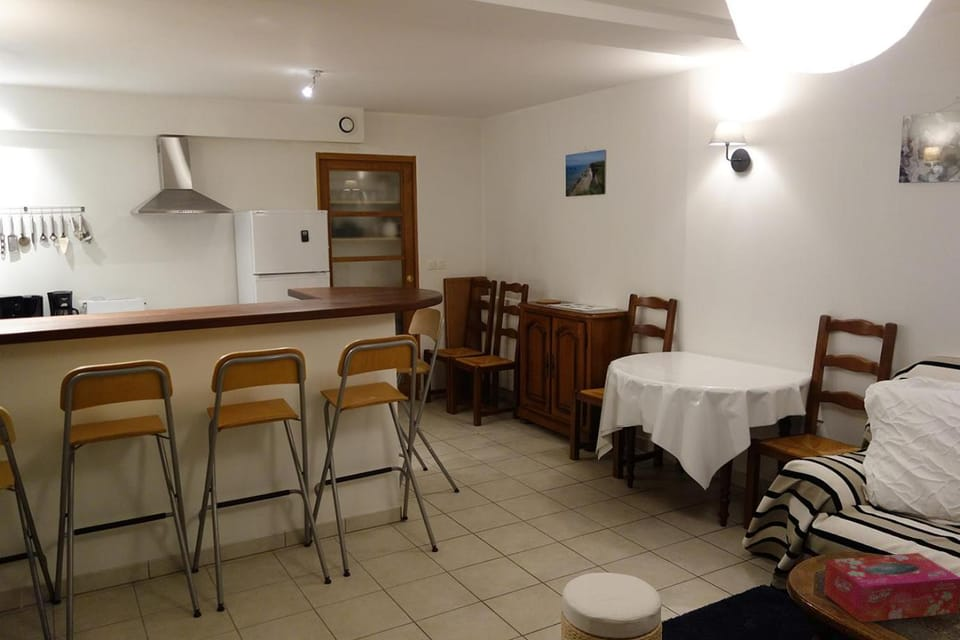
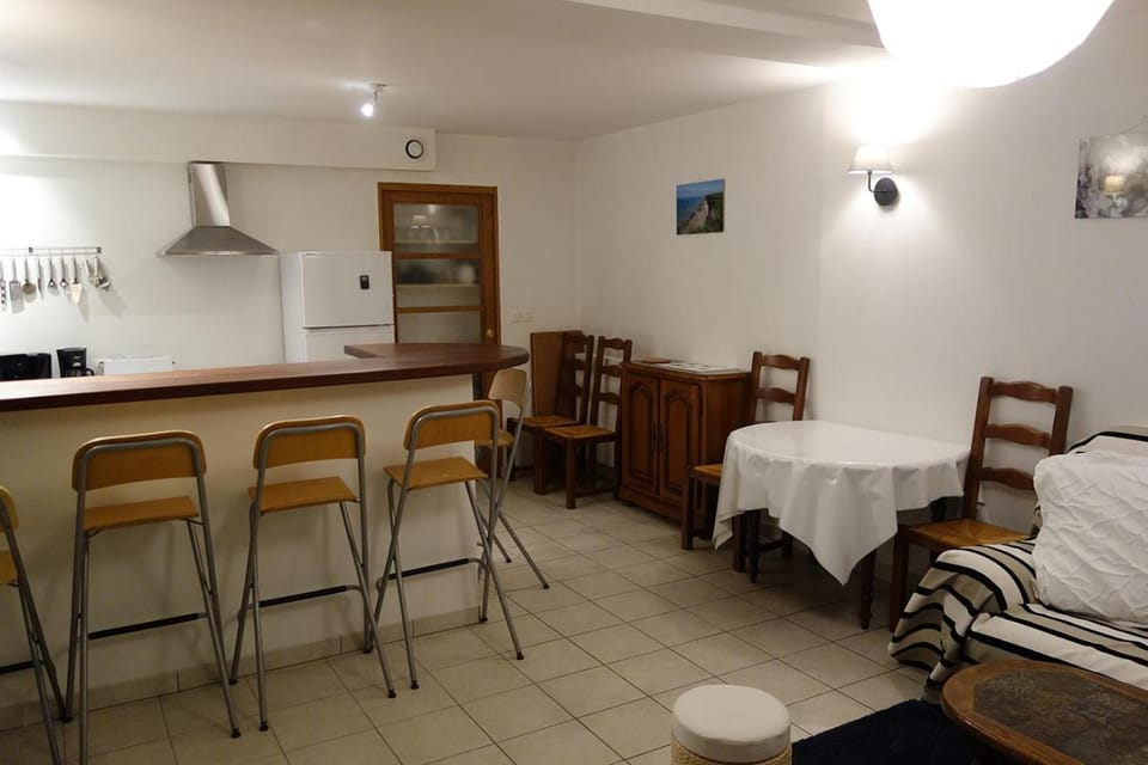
- tissue box (890, 586)
